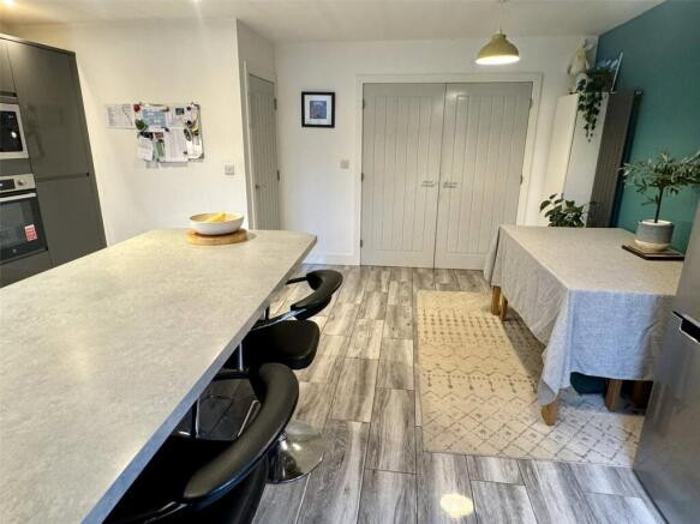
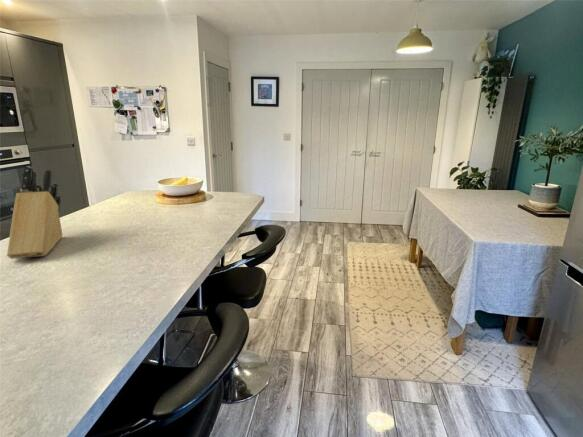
+ knife block (34, 208)
